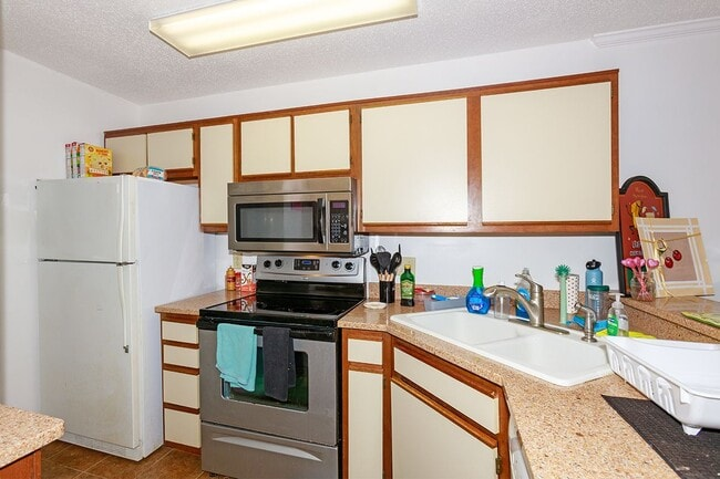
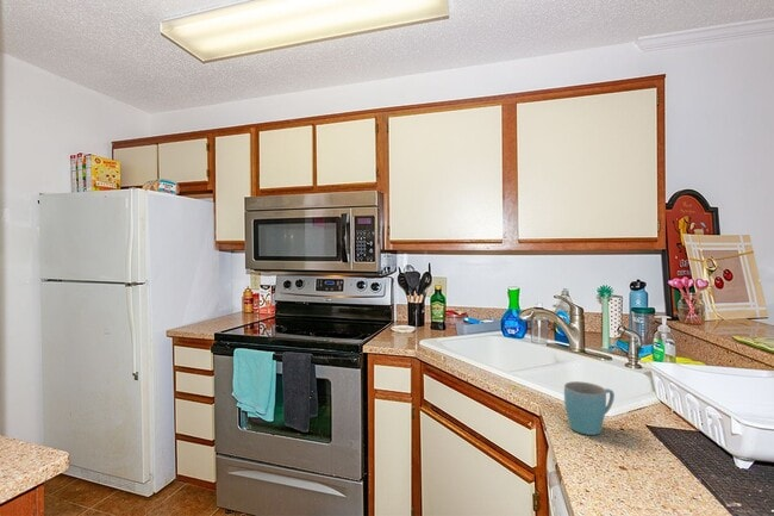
+ mug (591, 406)
